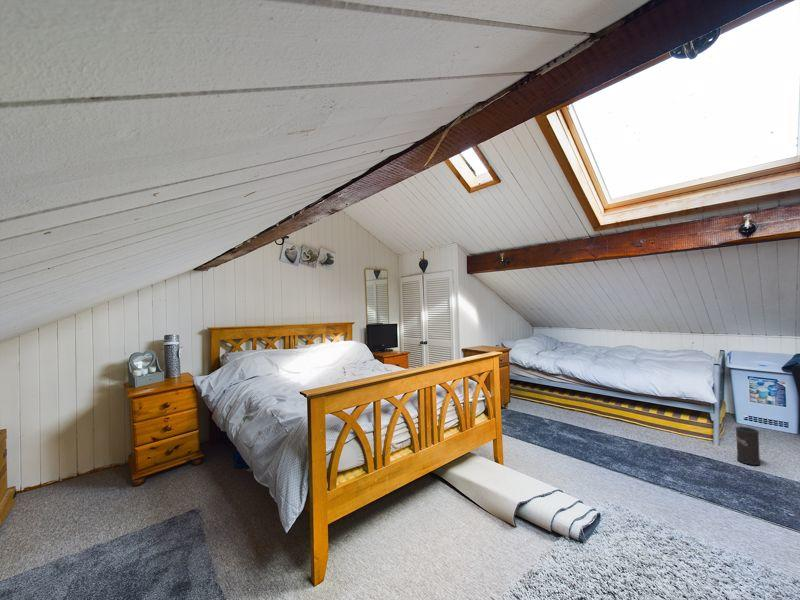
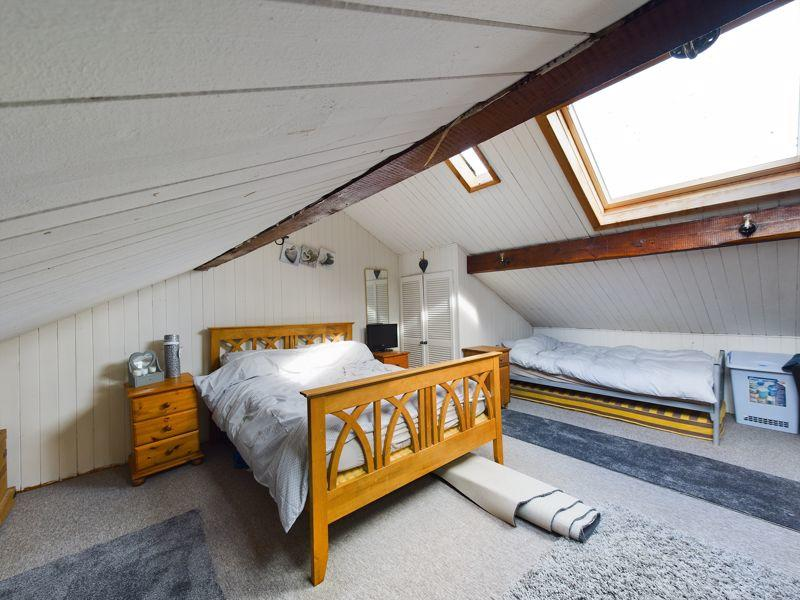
- speaker (747, 445)
